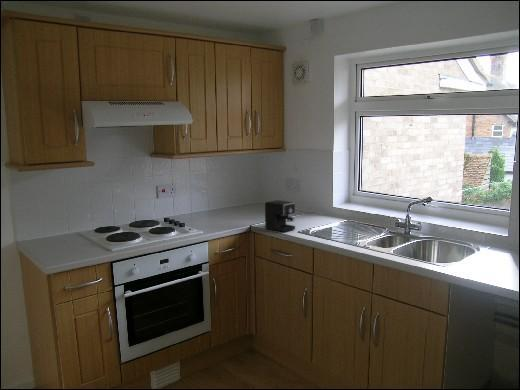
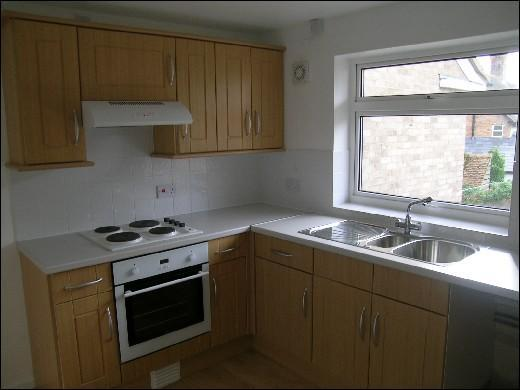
- coffee maker (288, 213)
